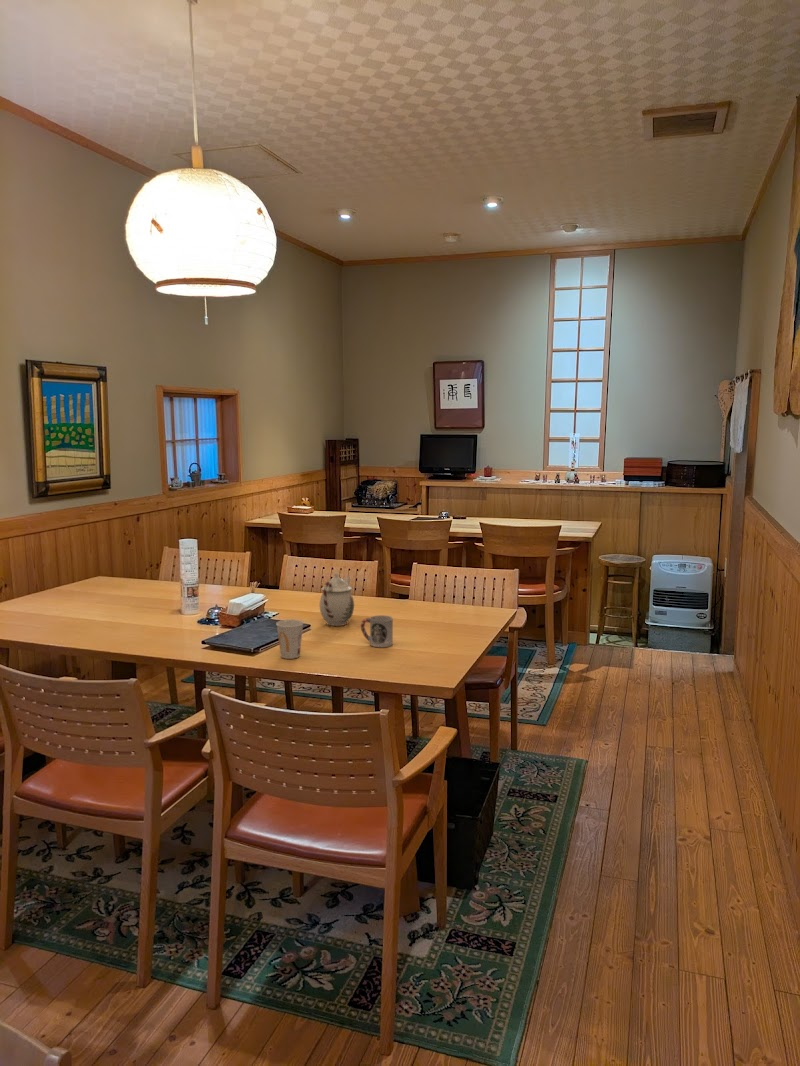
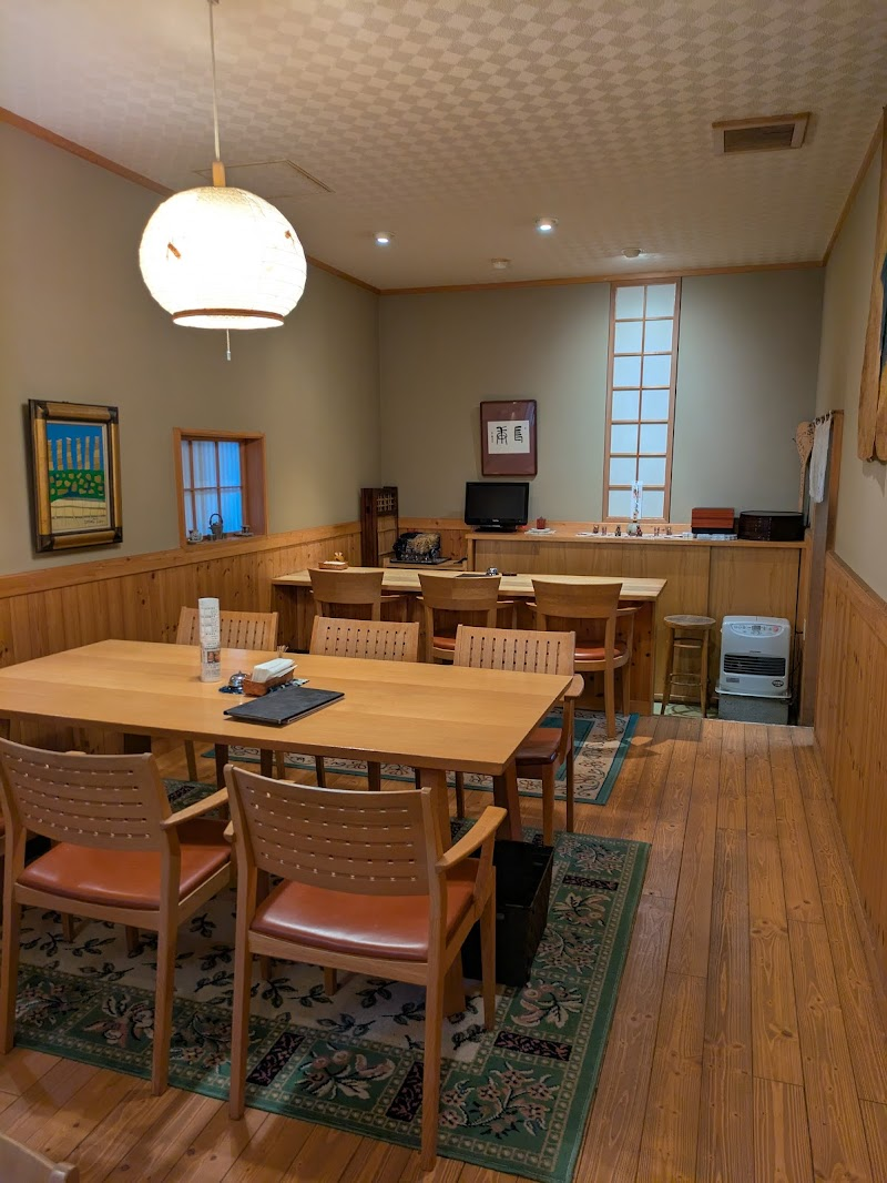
- cup (376, 630)
- teapot (337, 597)
- cup (290, 639)
